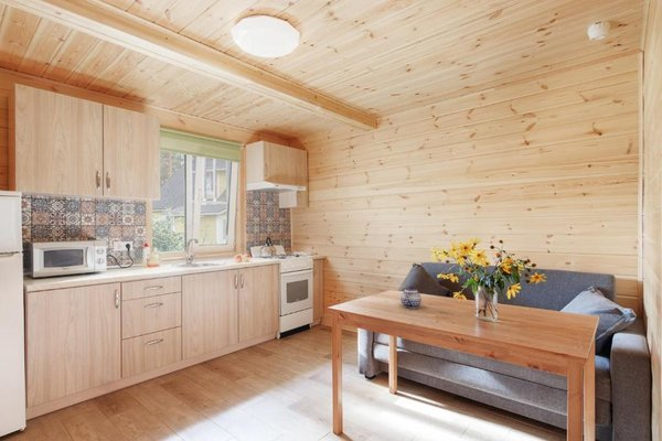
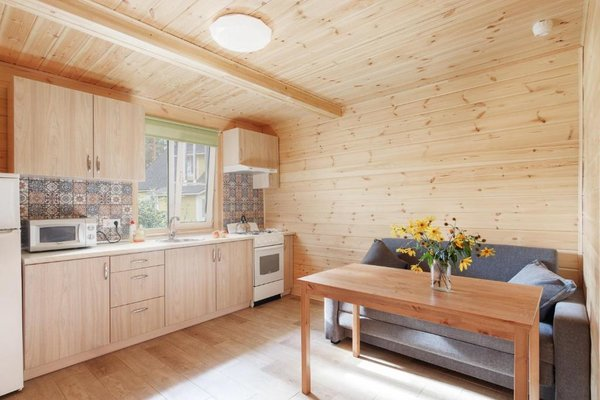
- teapot (410, 297)
